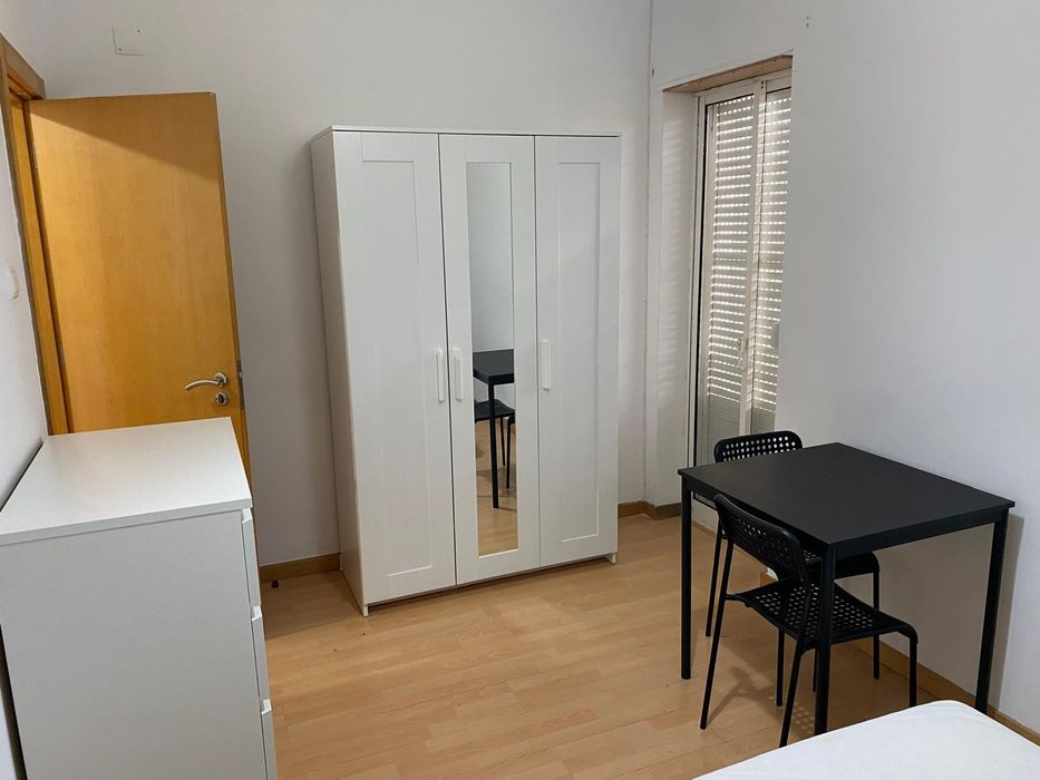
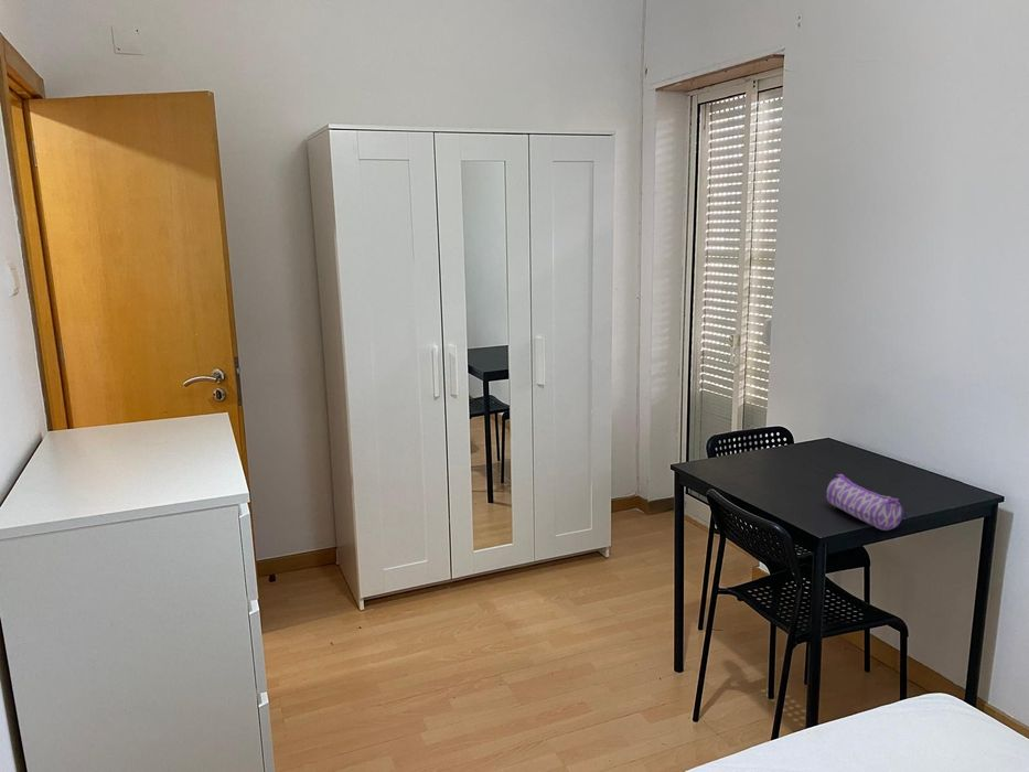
+ pencil case (862, 502)
